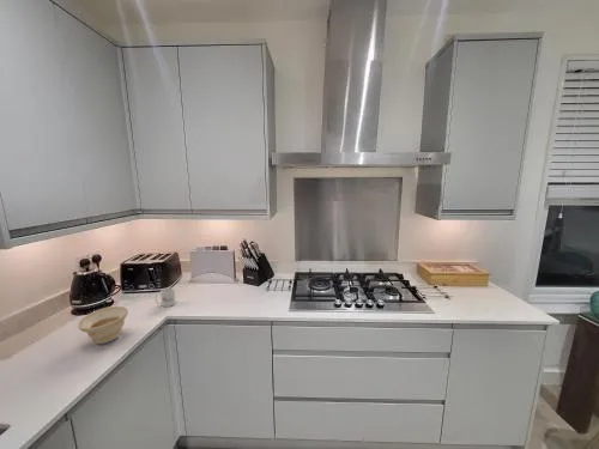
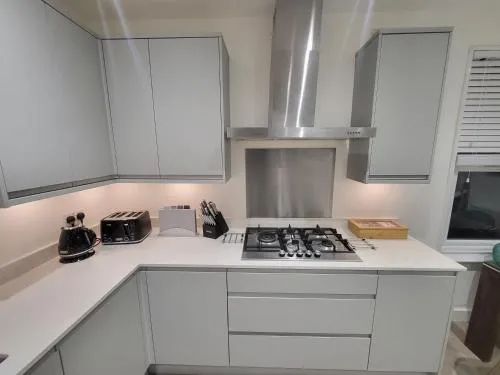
- mug (164, 297)
- bowl (104, 327)
